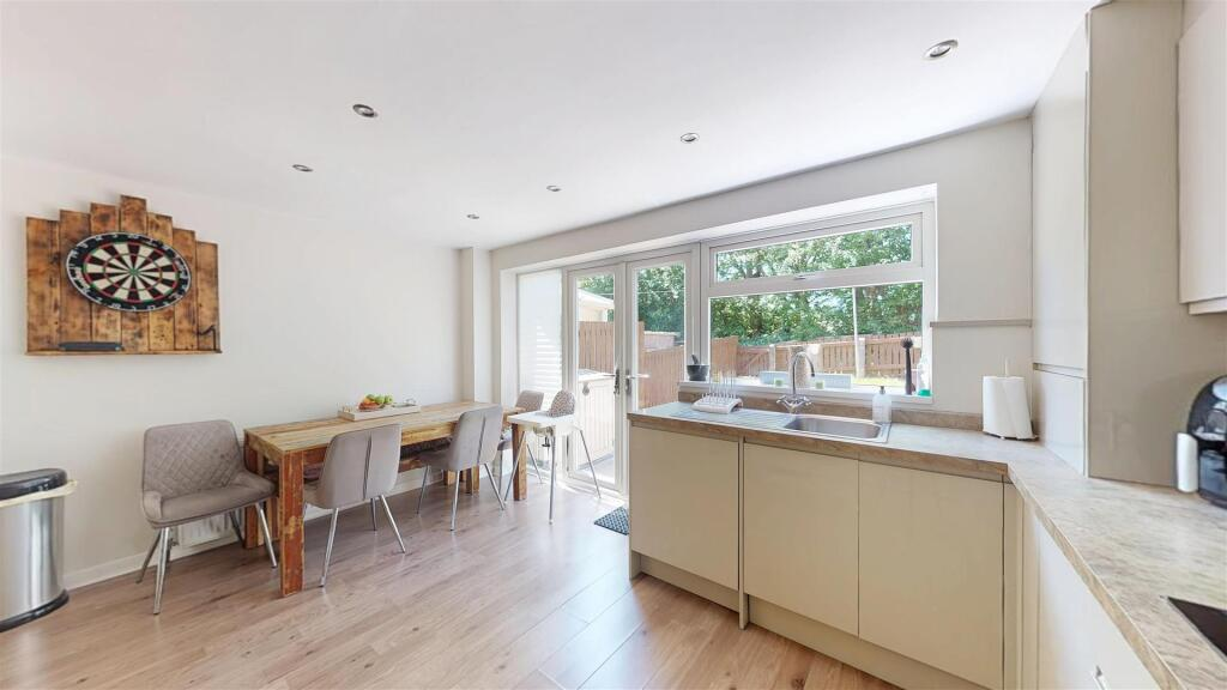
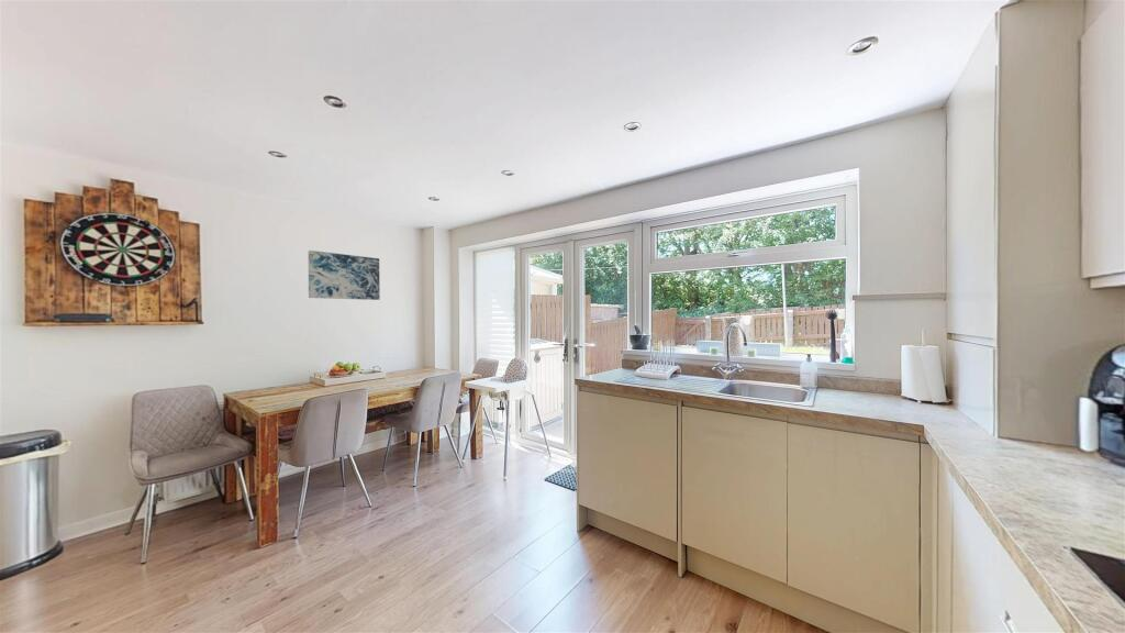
+ wall art (346, 276)
